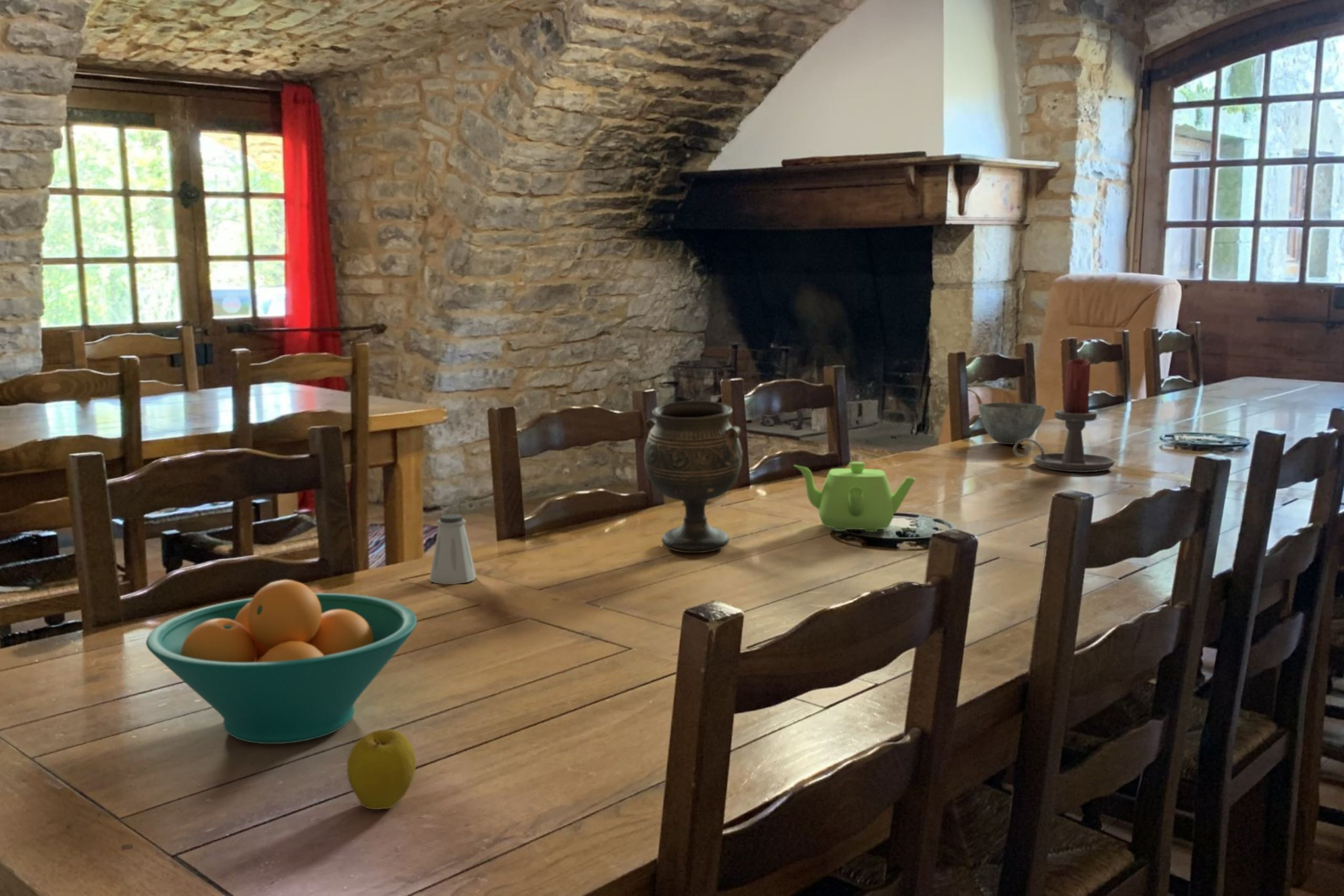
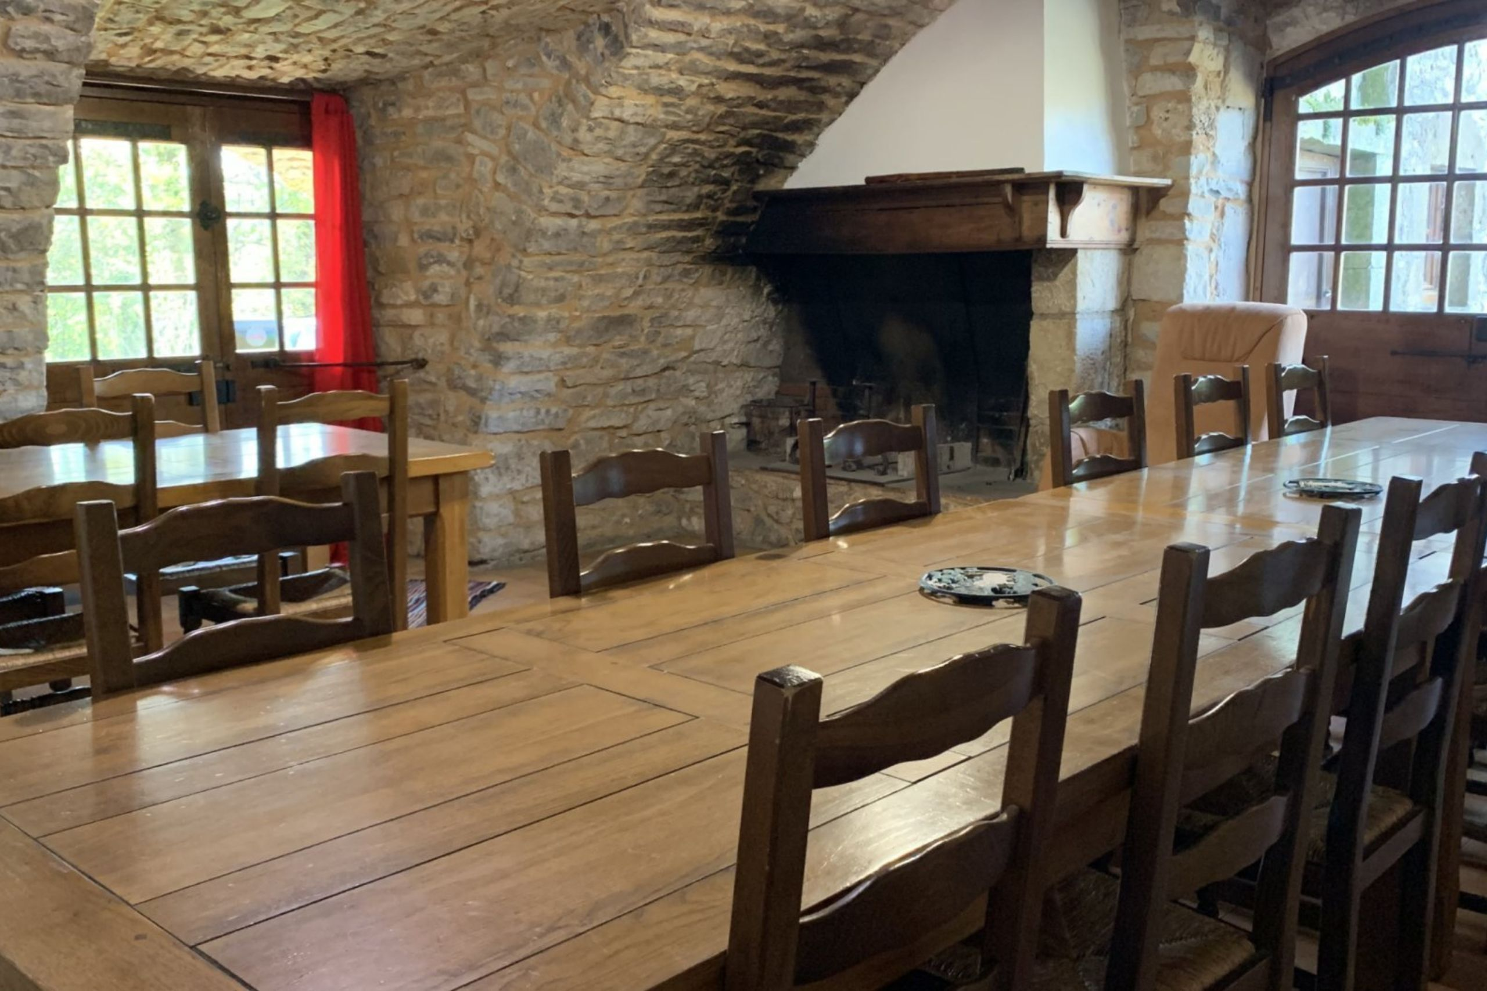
- saltshaker (452, 547)
- bowl (1011, 424)
- goblet (692, 477)
- fruit bowl (287, 652)
- teapot (853, 495)
- apple (382, 768)
- candle holder (1064, 413)
